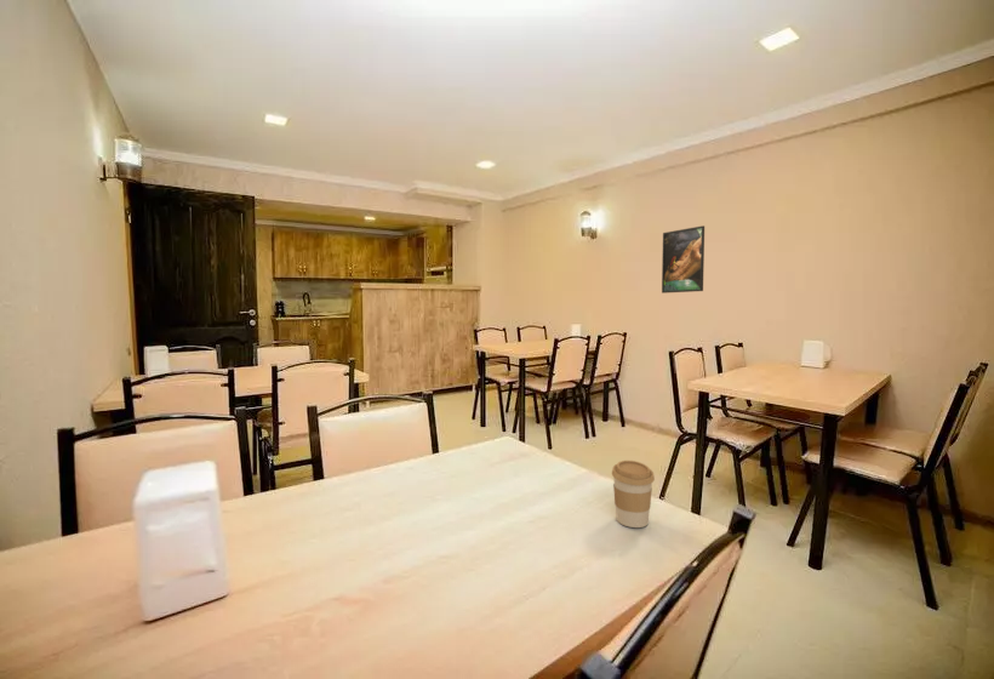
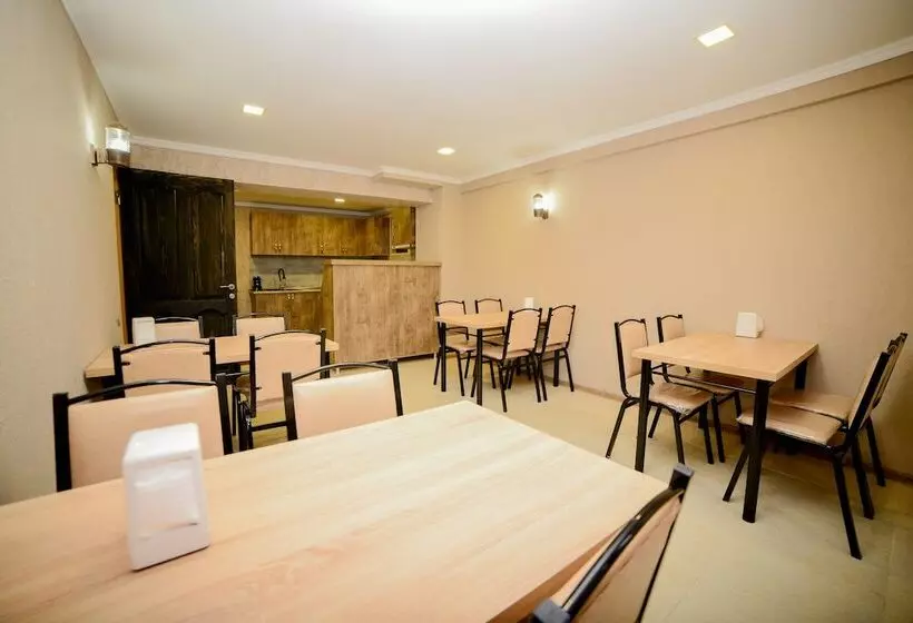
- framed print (681, 261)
- coffee cup (632, 492)
